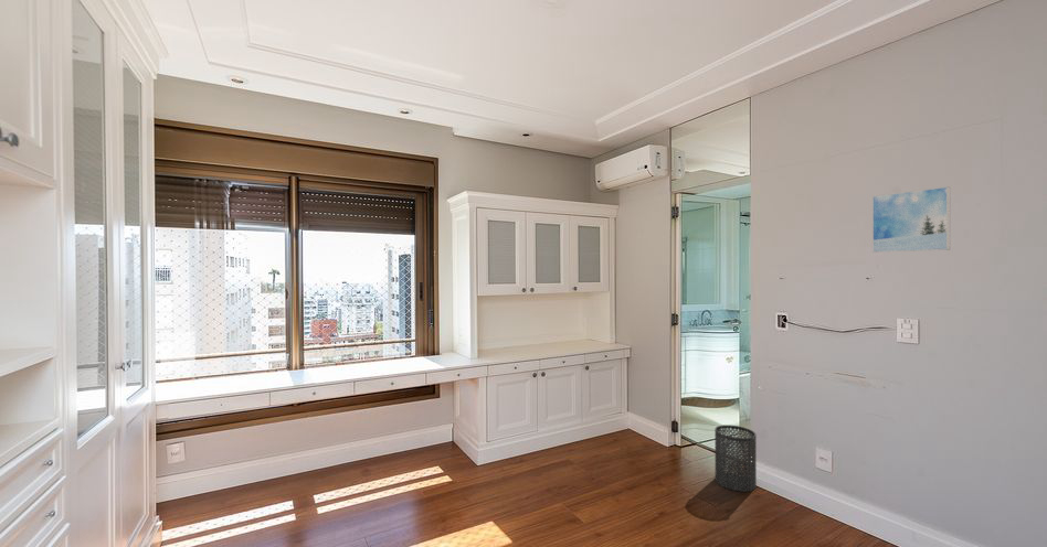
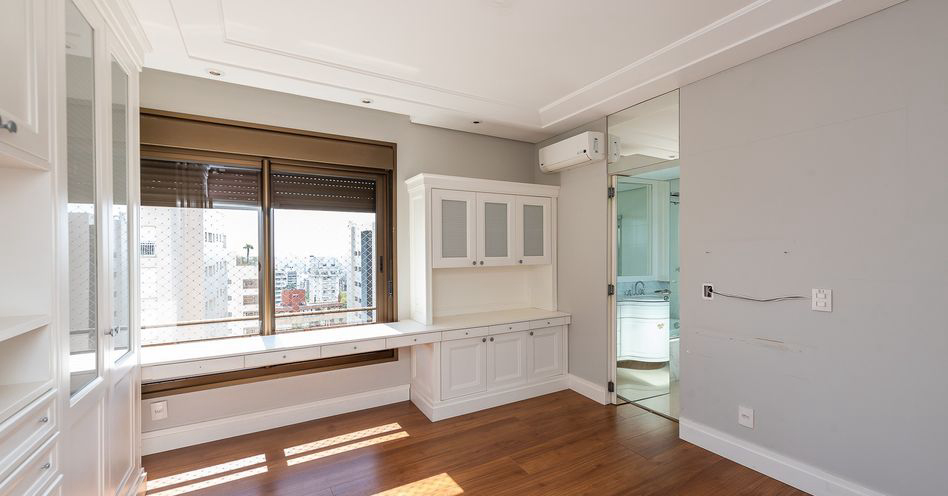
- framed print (909, 221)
- trash can (734, 457)
